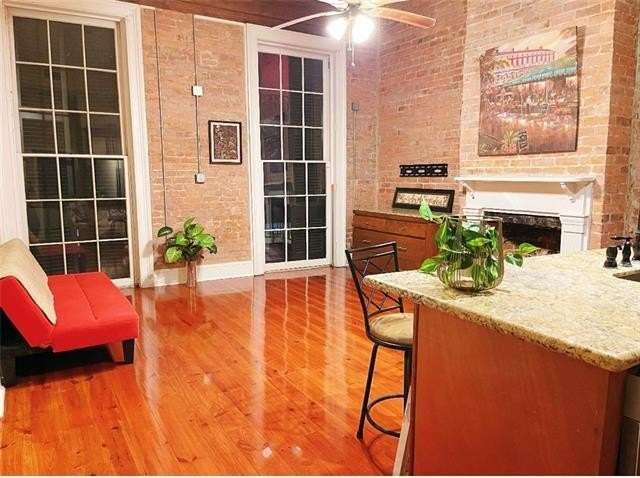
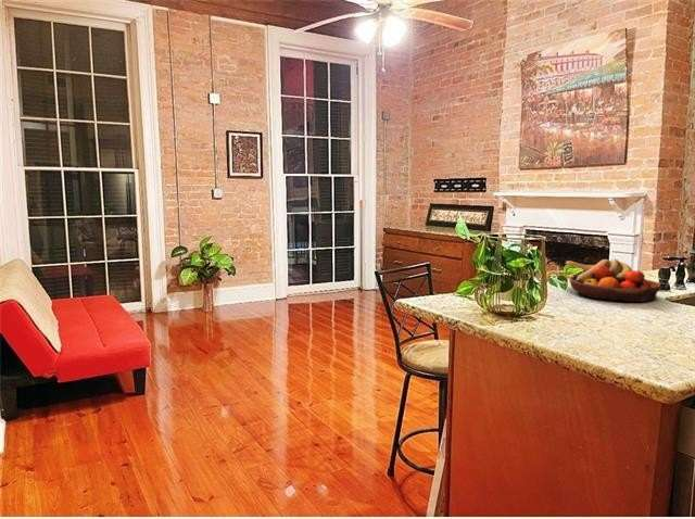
+ fruit bowl (612, 277)
